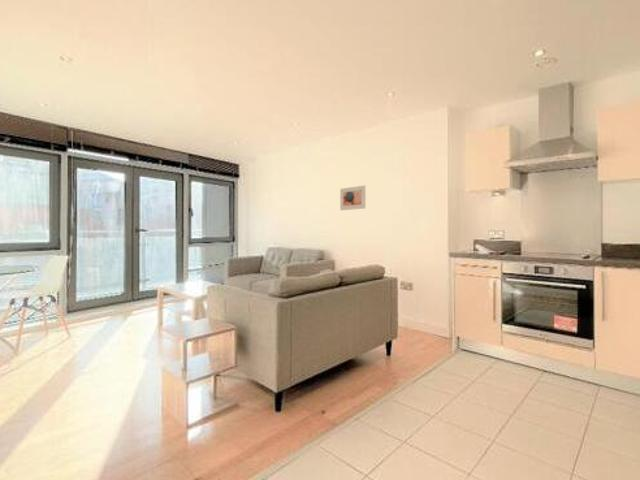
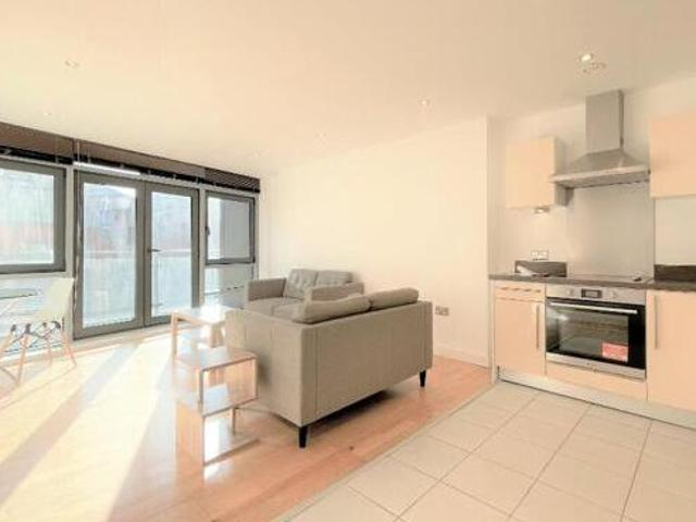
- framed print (352, 198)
